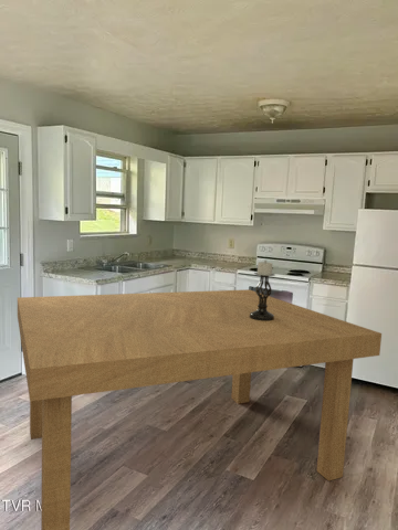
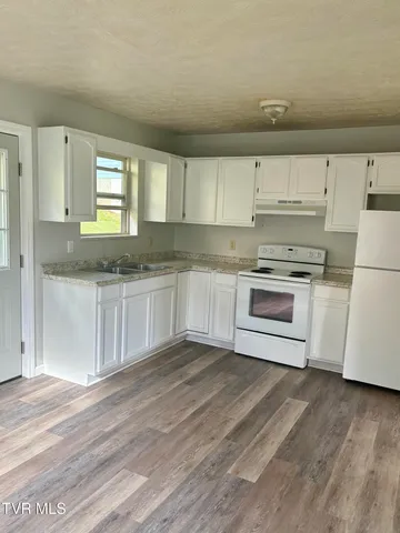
- candle holder (264, 288)
- dining table (179, 381)
